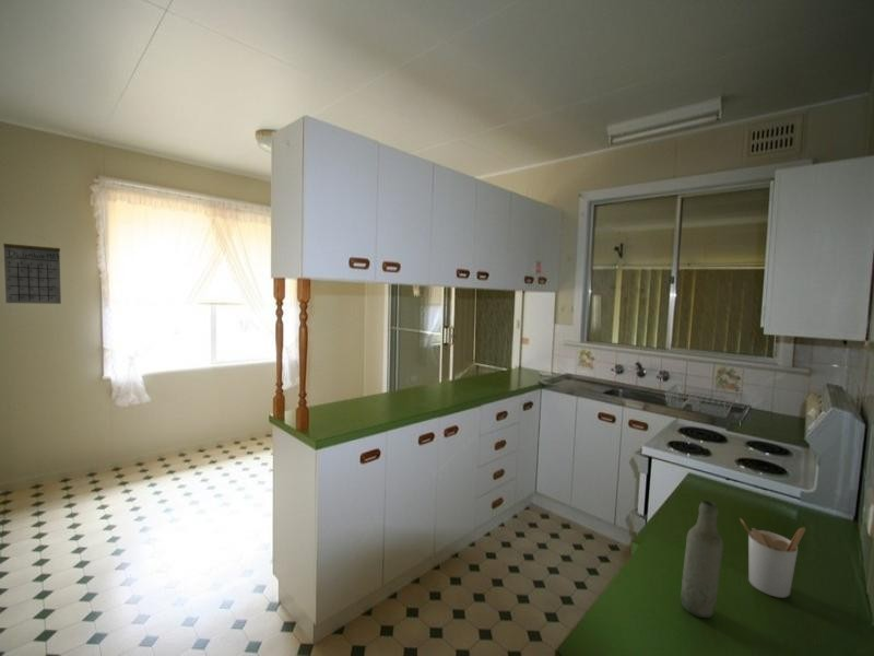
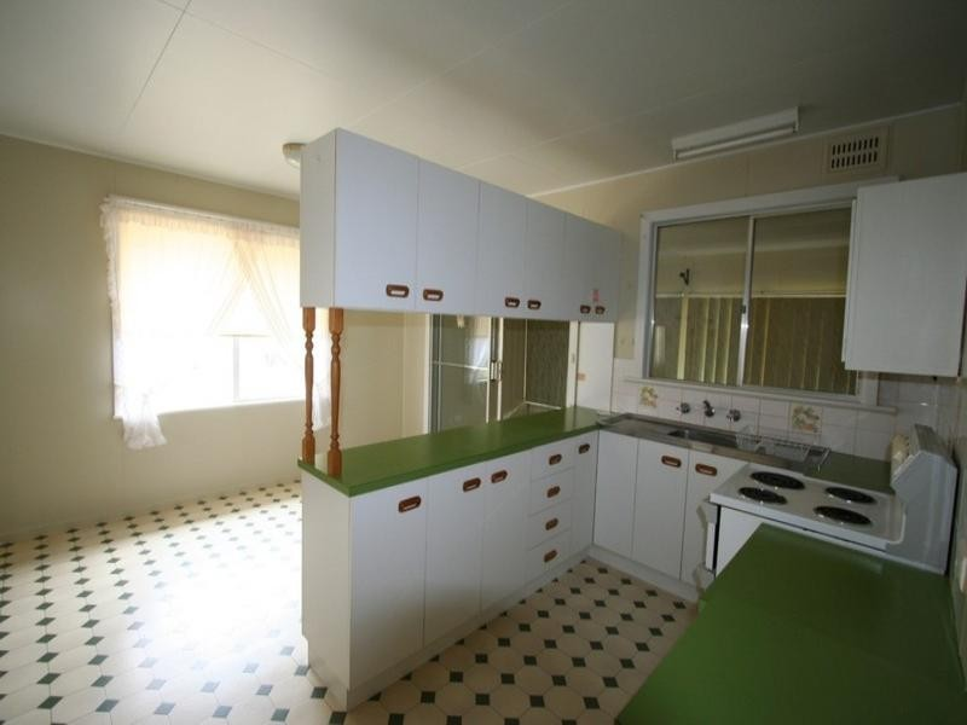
- calendar (33, 268)
- utensil holder (770, 557)
- bottle (702, 555)
